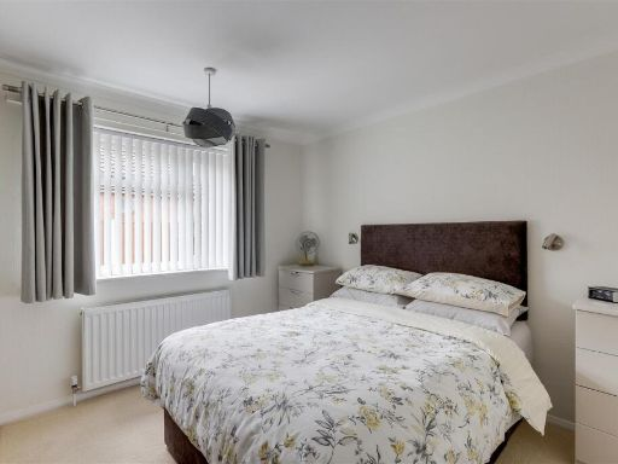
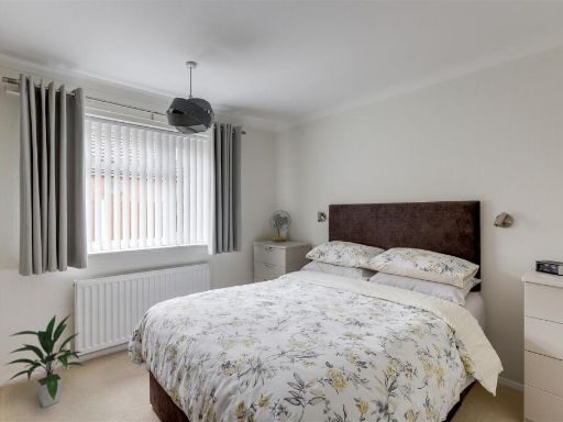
+ indoor plant (47, 360)
